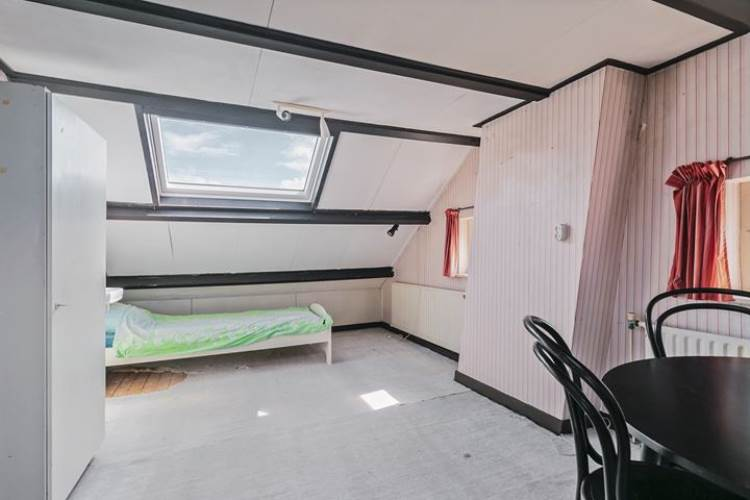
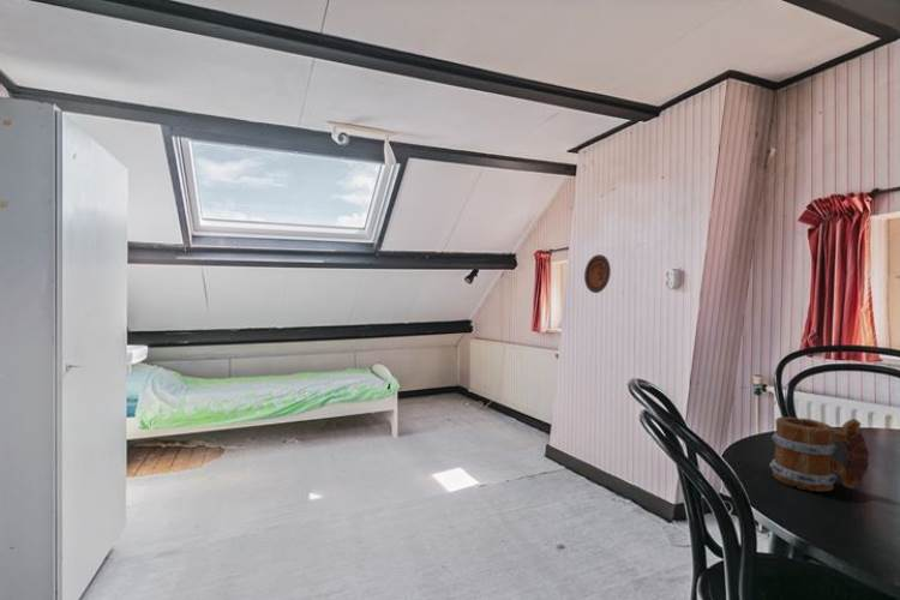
+ mug (817, 449)
+ decorative plate (596, 274)
